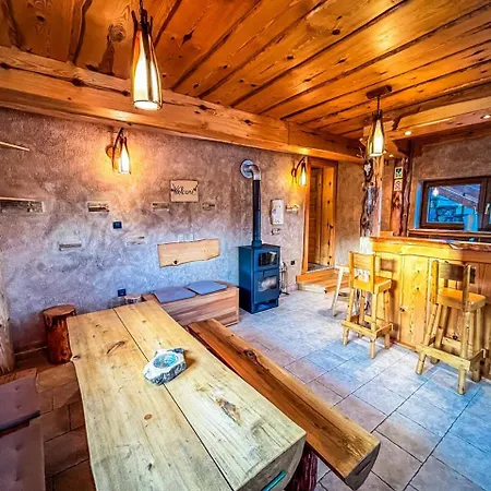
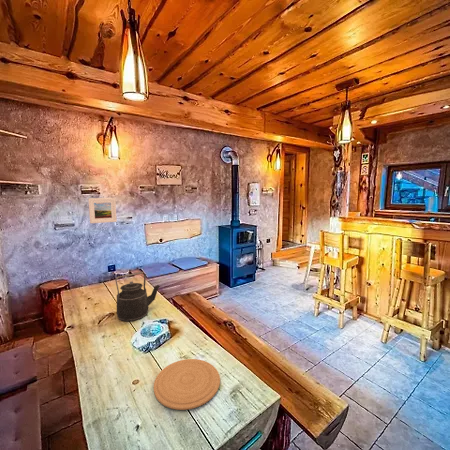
+ kettle (139, 292)
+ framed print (102, 210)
+ plate (187, 380)
